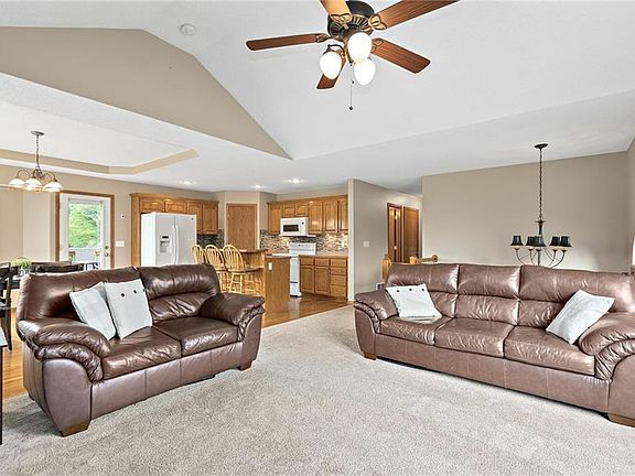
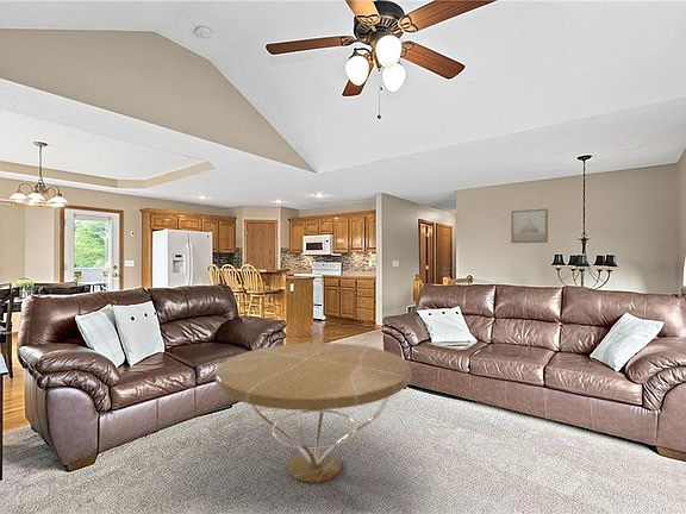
+ wall art (529, 226)
+ coffee table (314, 410)
